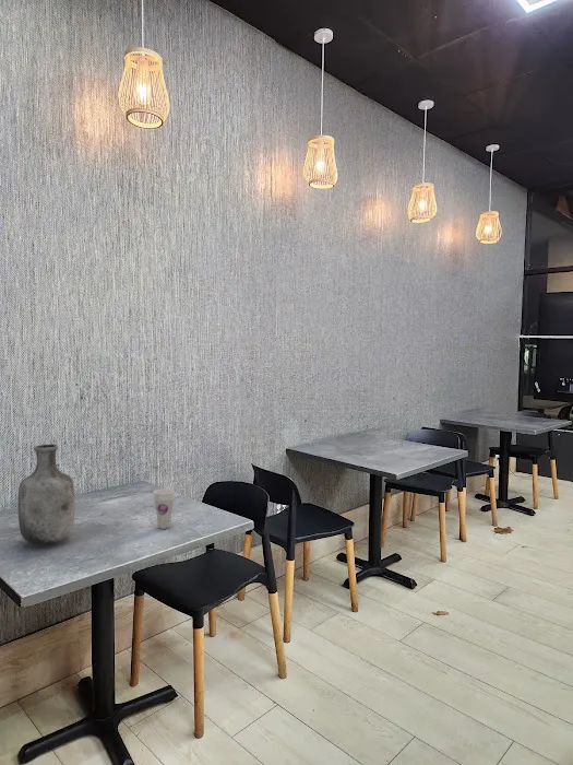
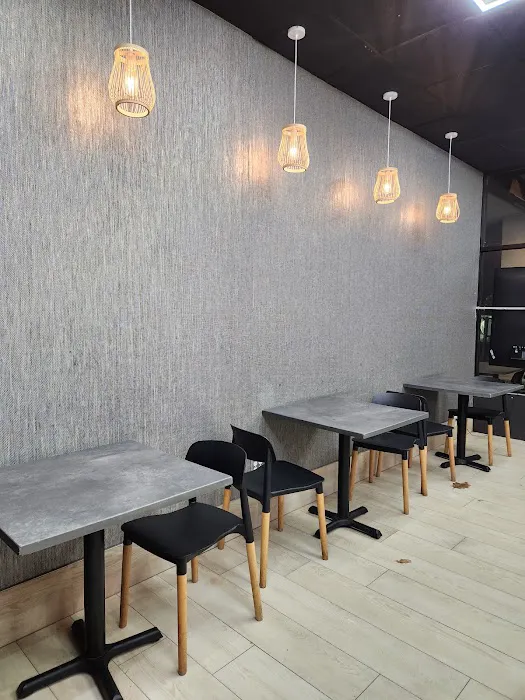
- cup (164, 508)
- vase (46, 494)
